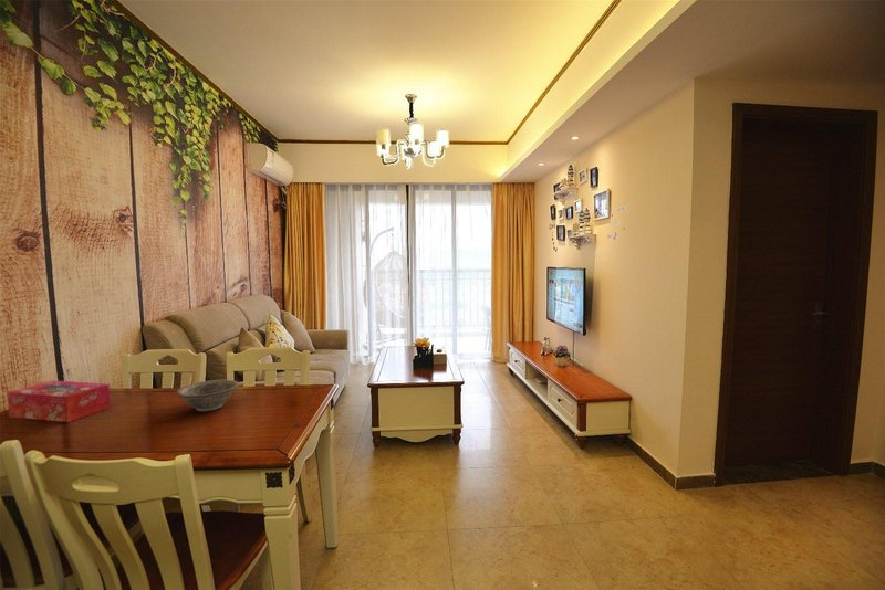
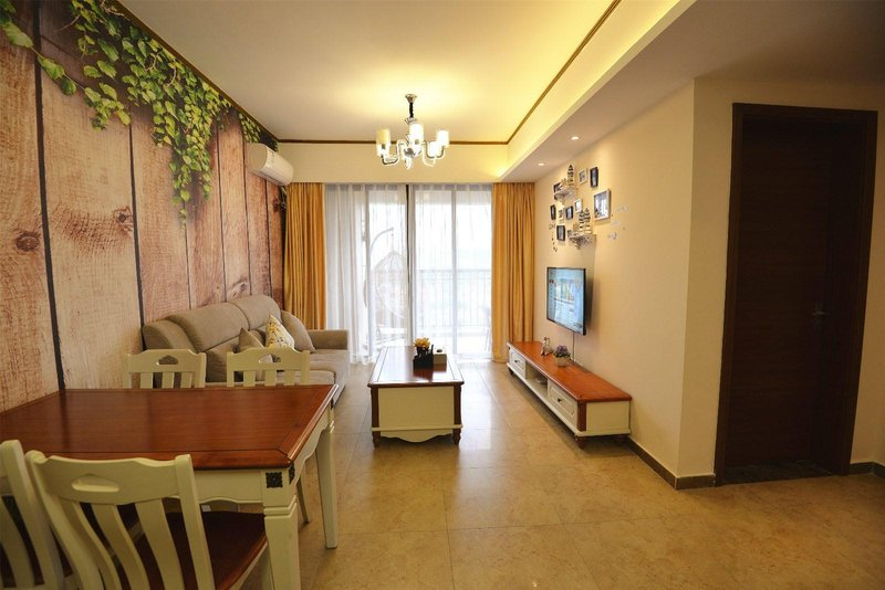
- decorative bowl (209, 397)
- tissue box (60, 400)
